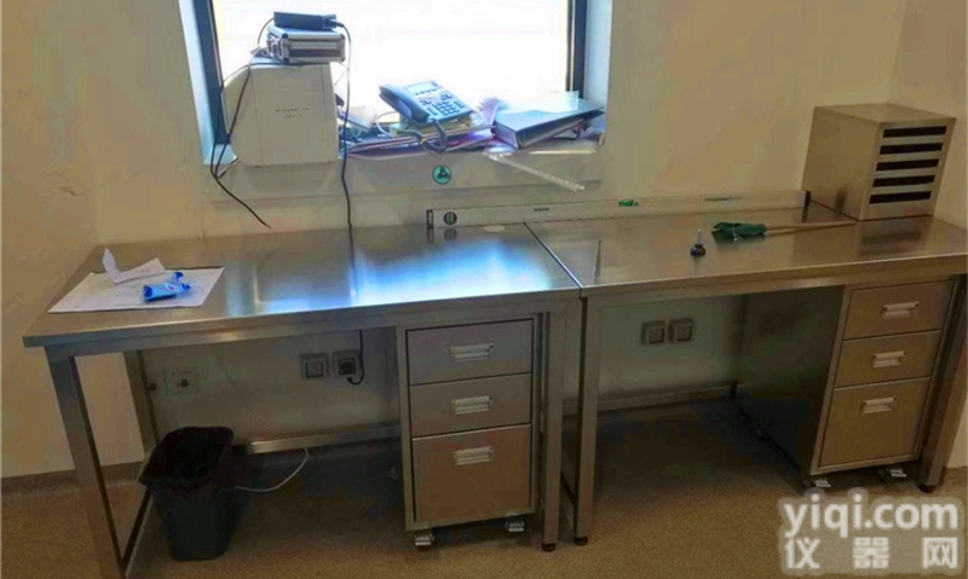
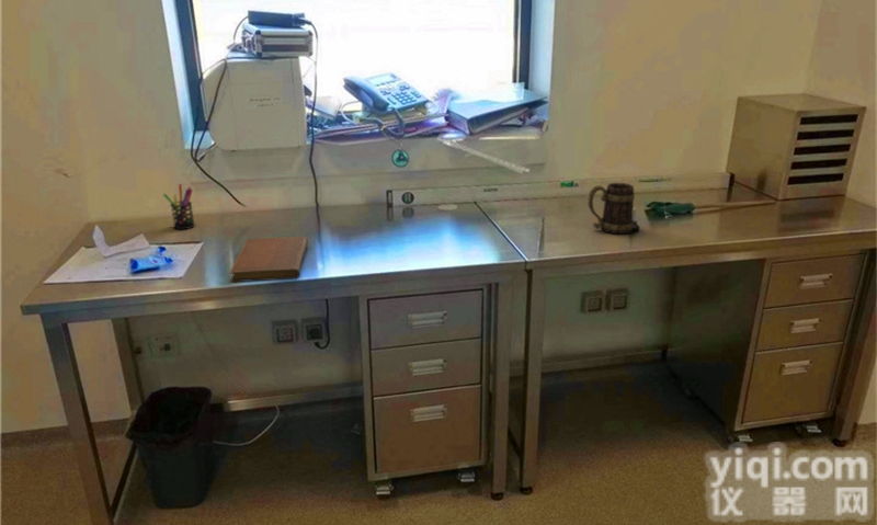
+ pen holder (179, 206)
+ mug (611, 207)
+ notebook (271, 256)
